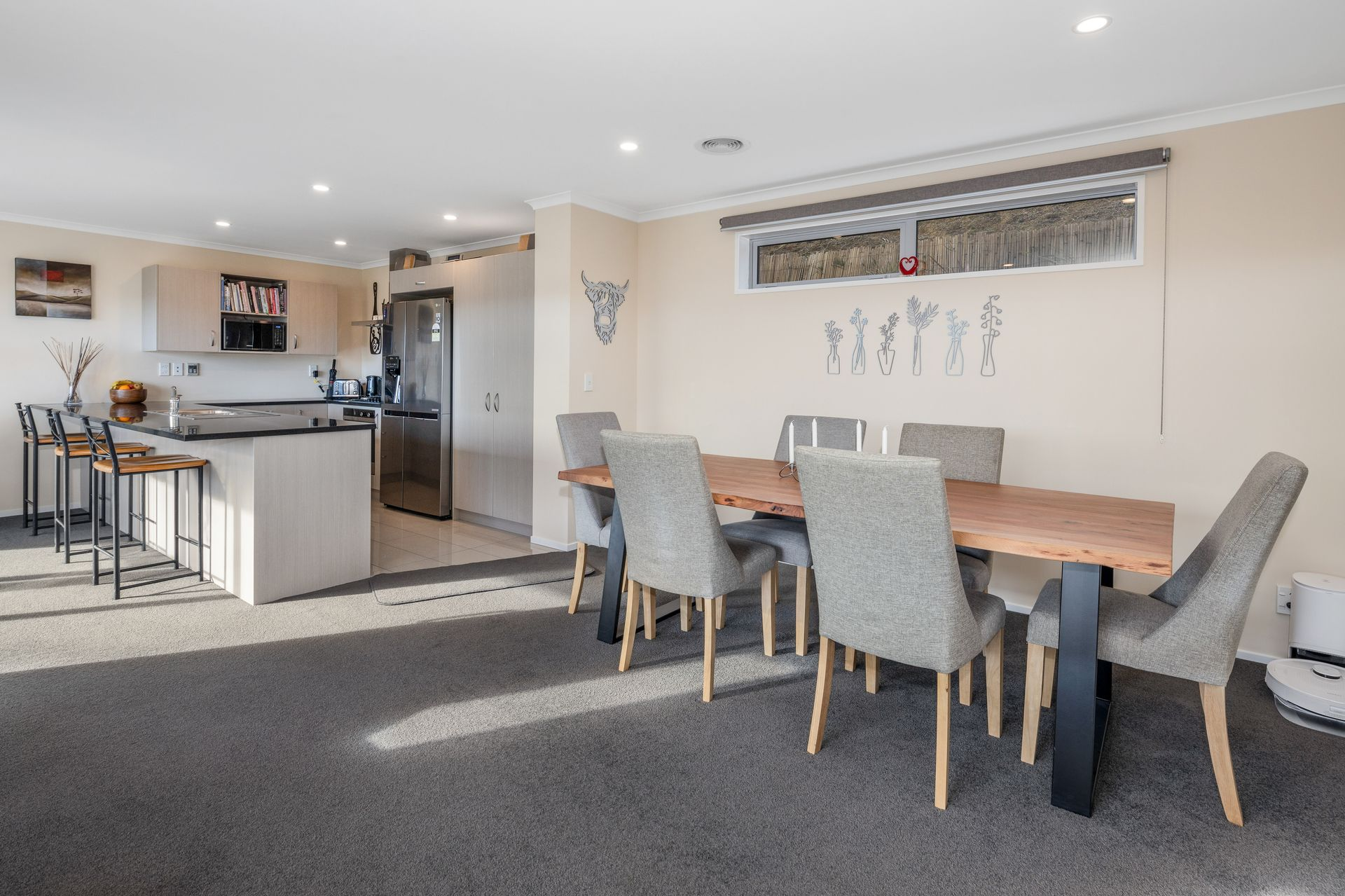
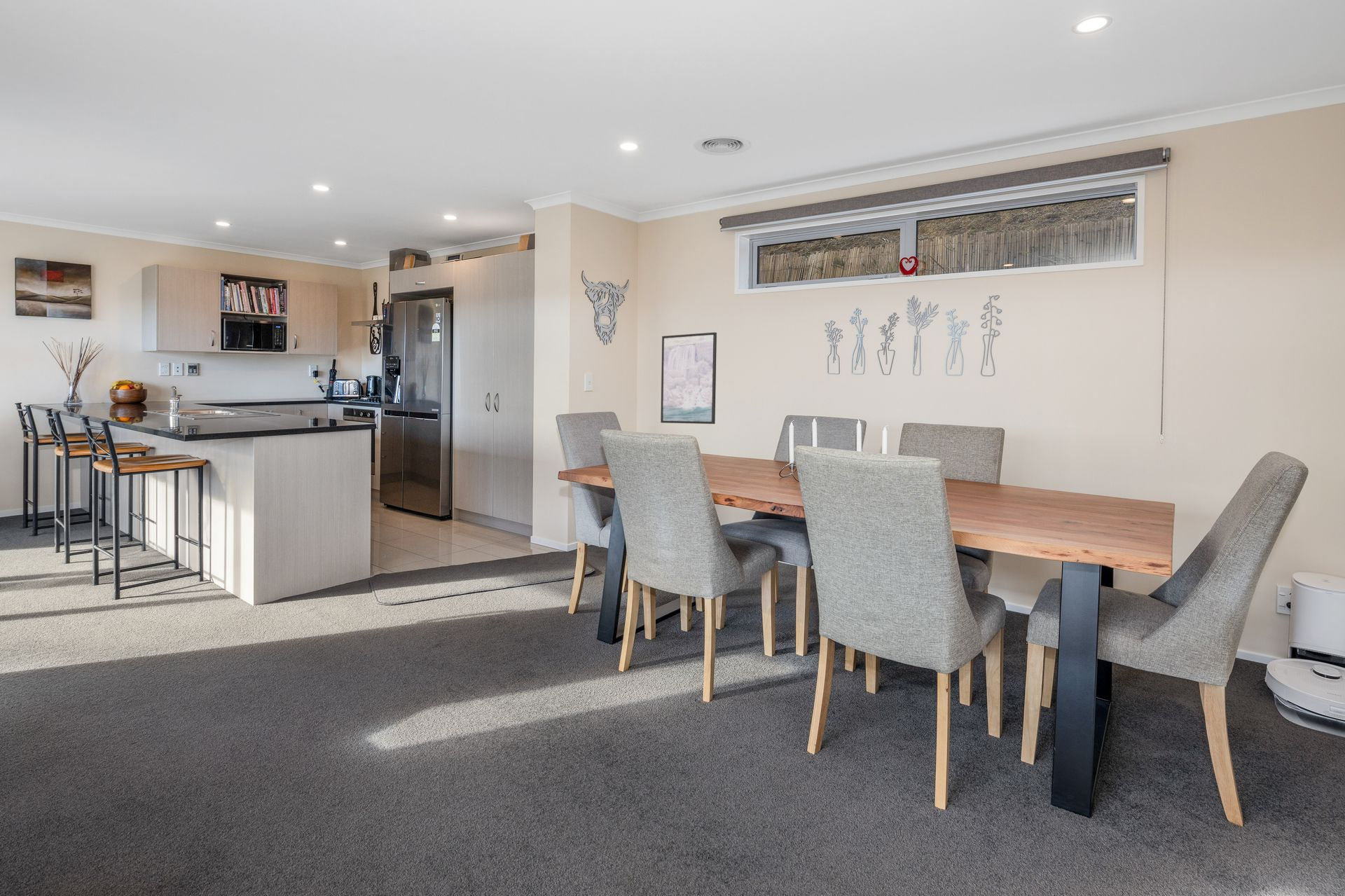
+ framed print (688, 378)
